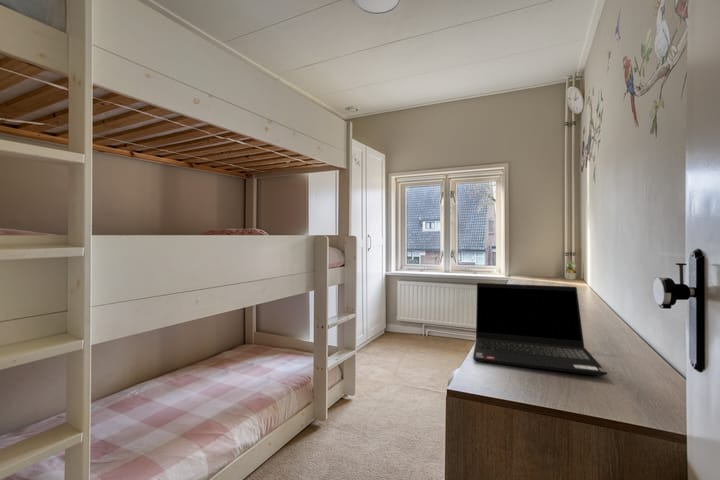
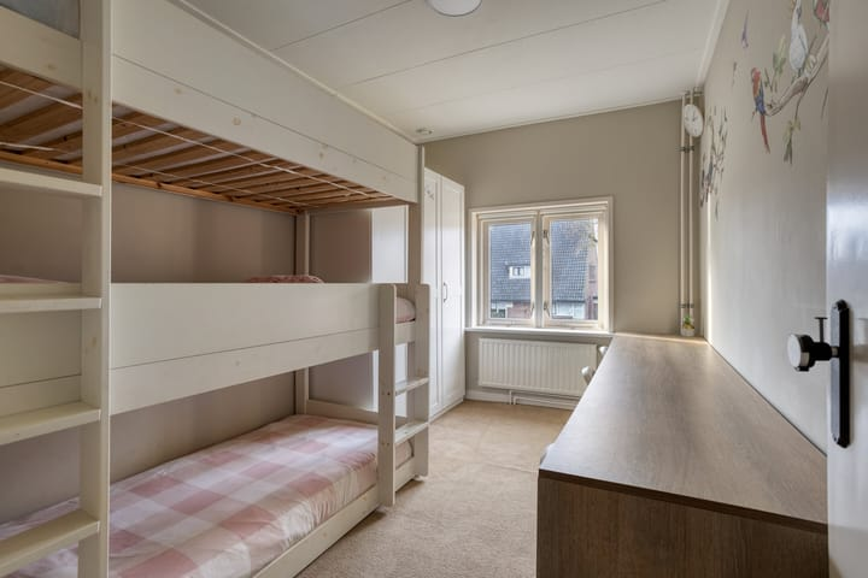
- laptop computer (529, 321)
